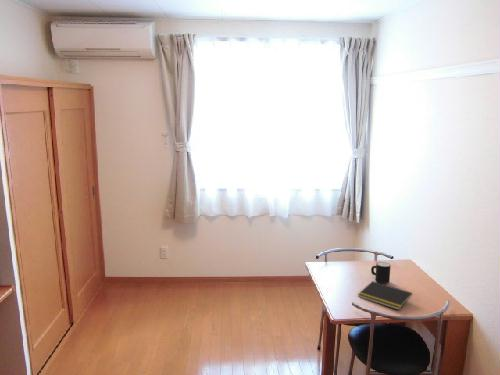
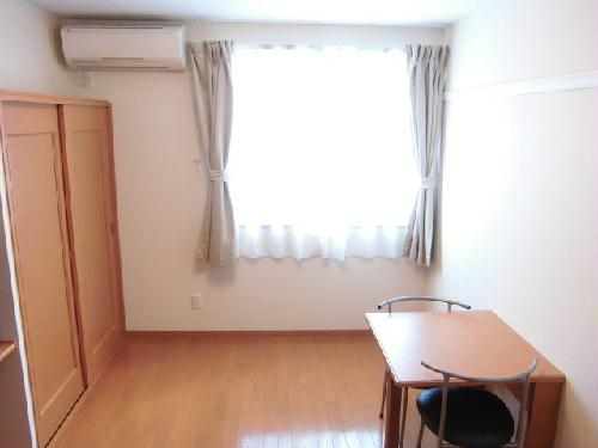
- mug (380, 271)
- notepad (384, 294)
